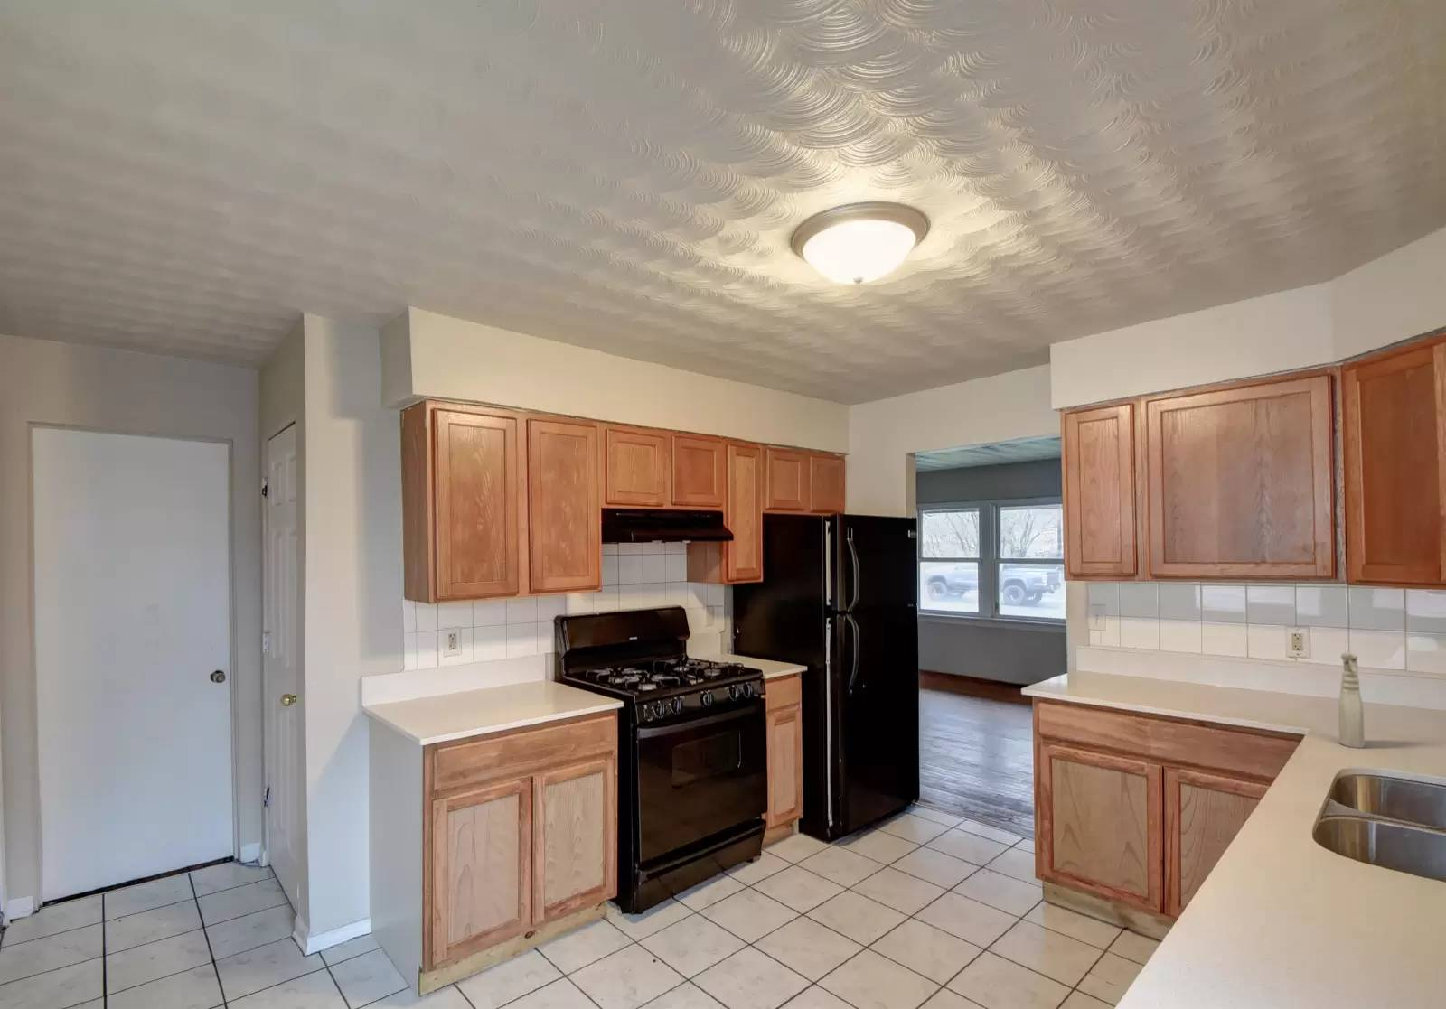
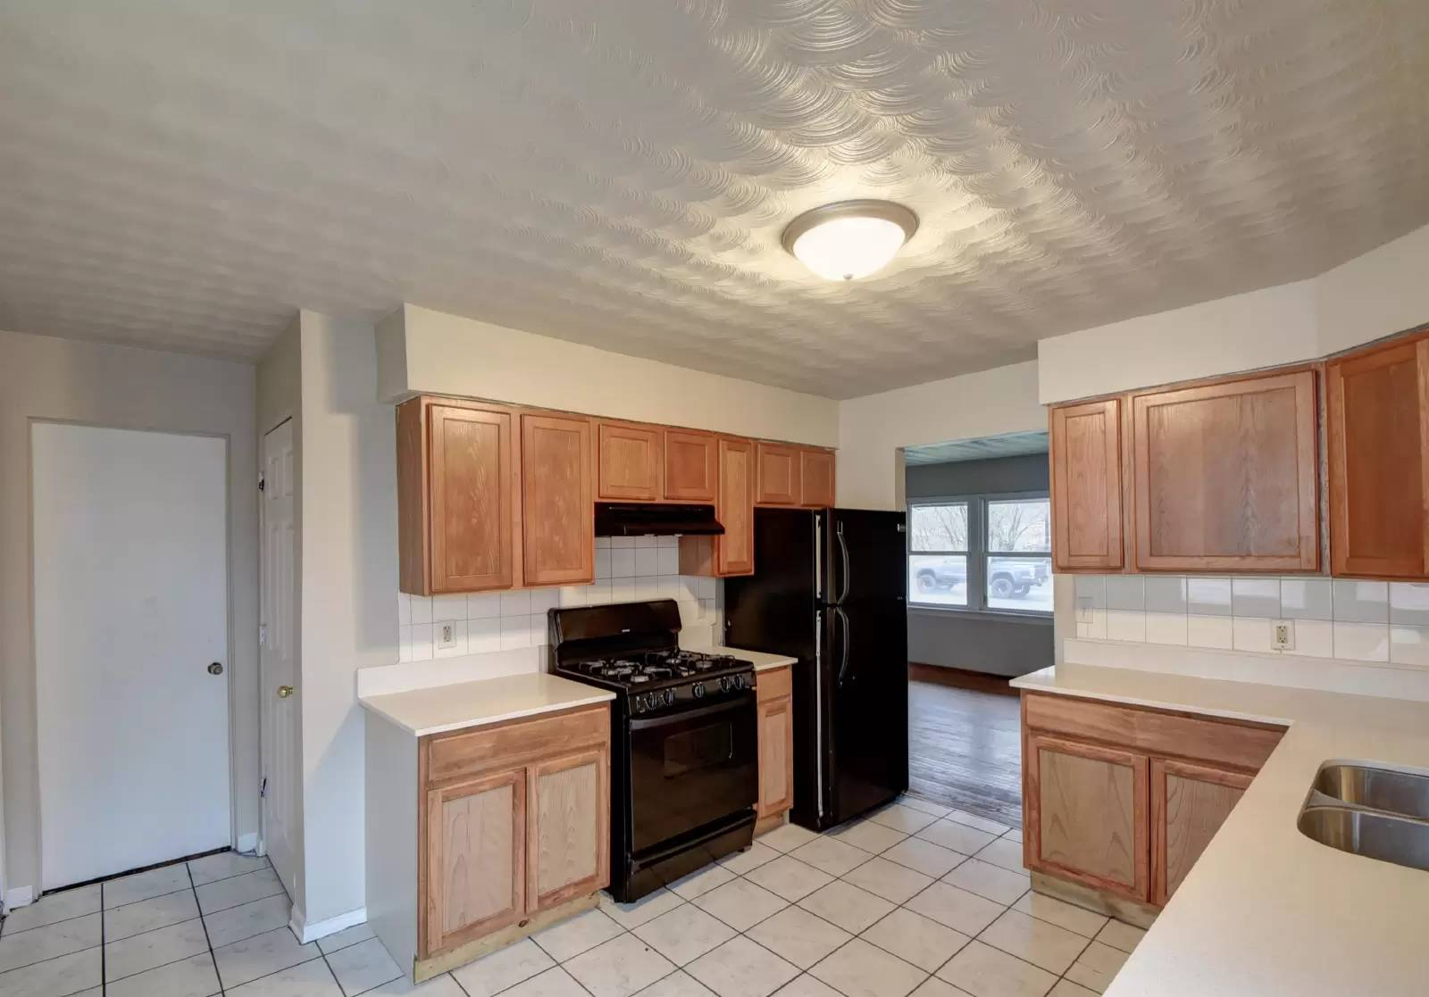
- spray bottle (1350, 697)
